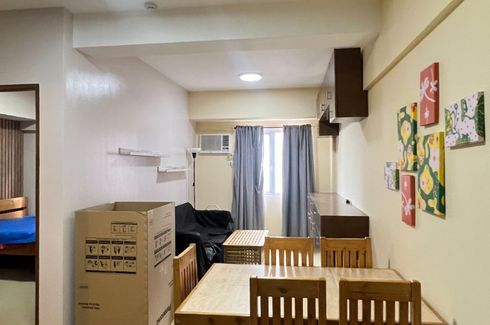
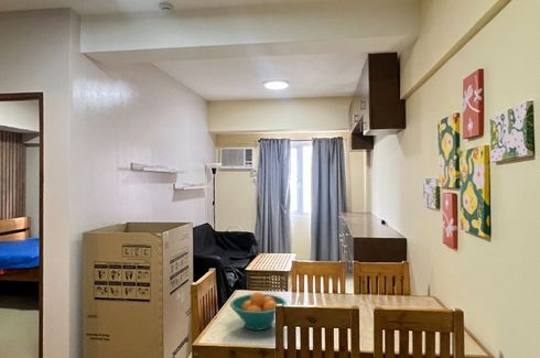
+ fruit bowl (258, 308)
